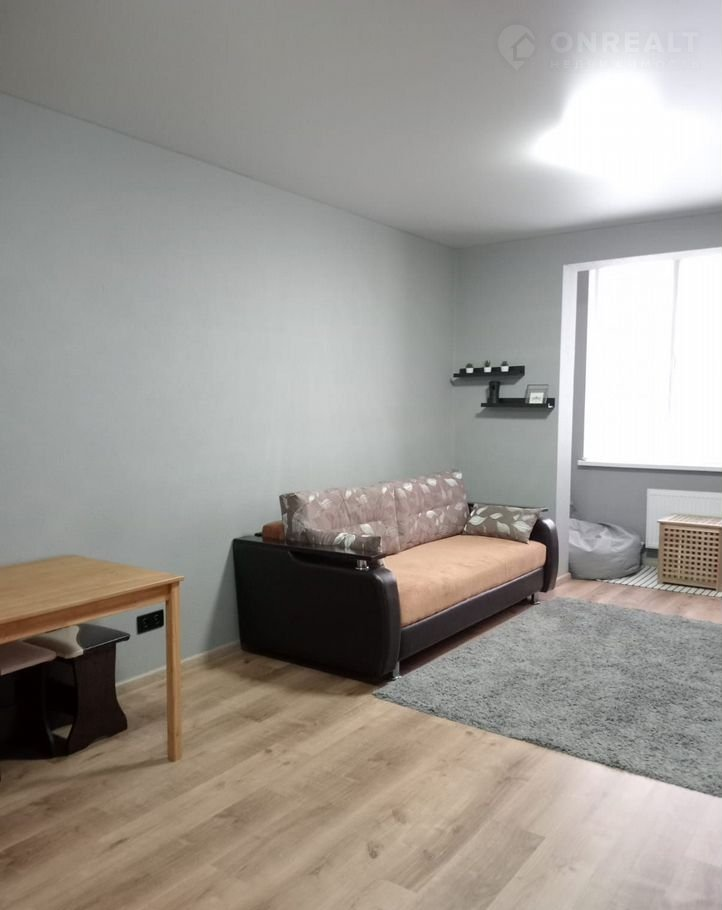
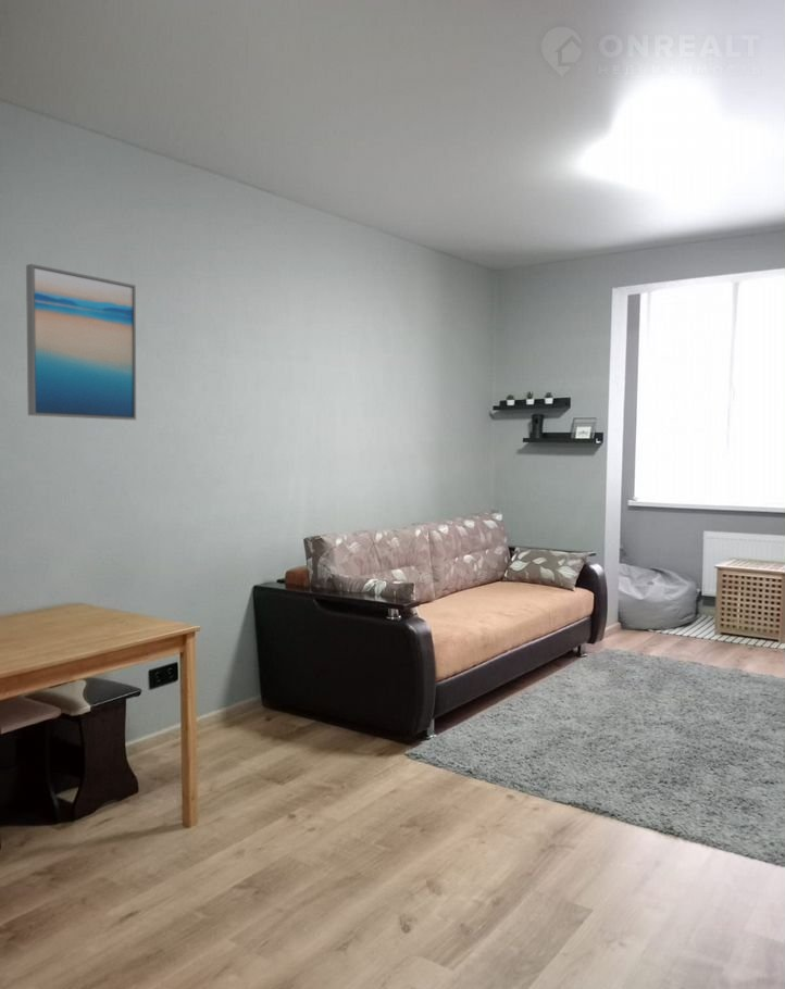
+ wall art (84, 347)
